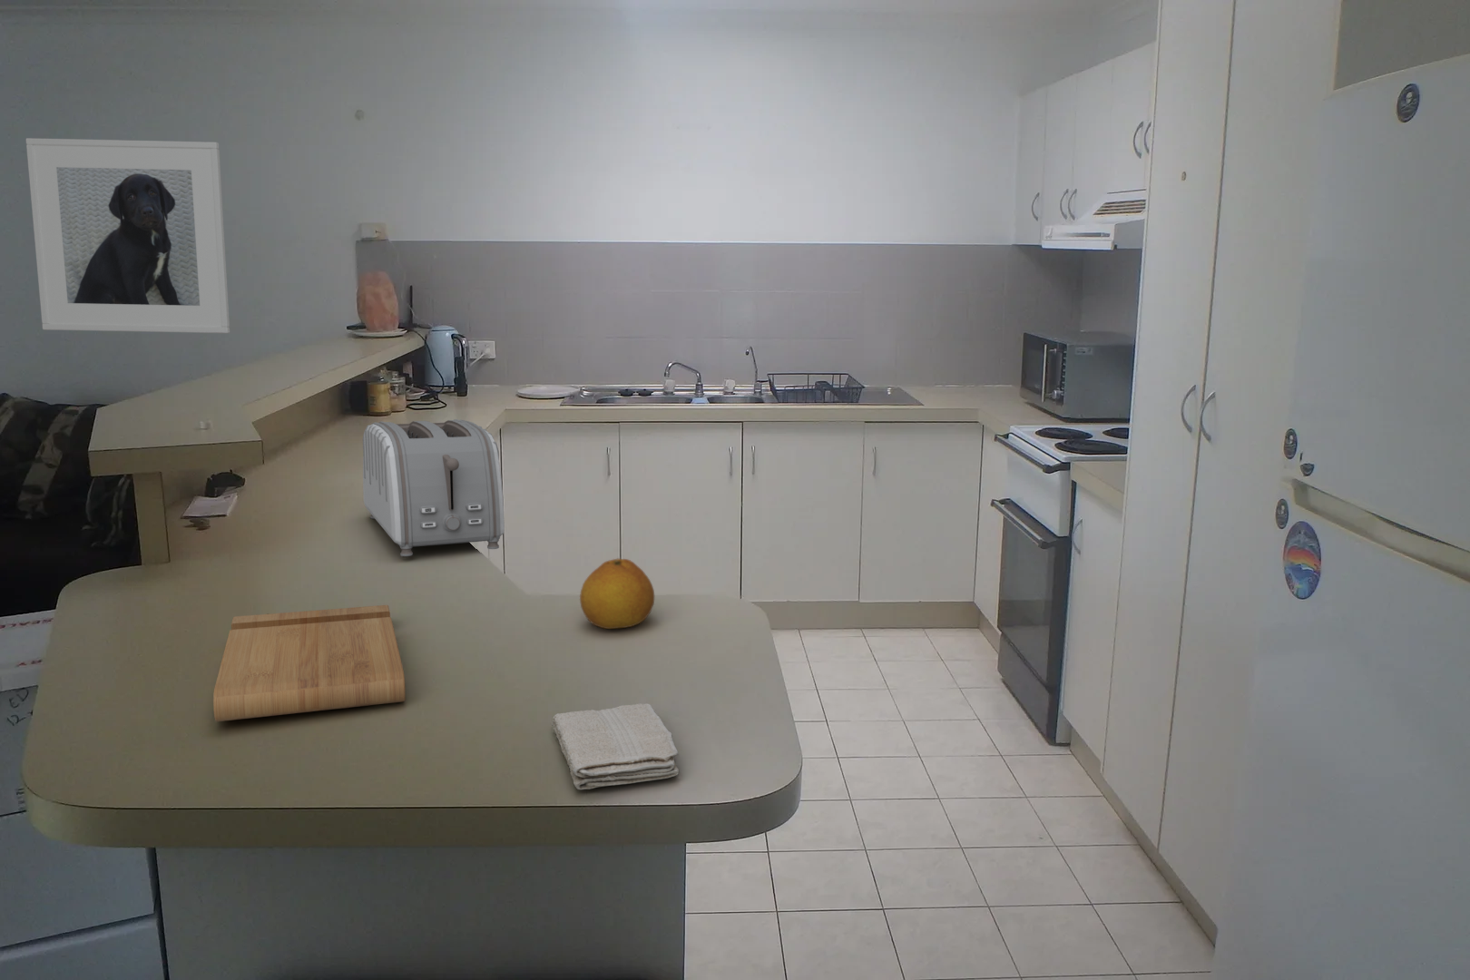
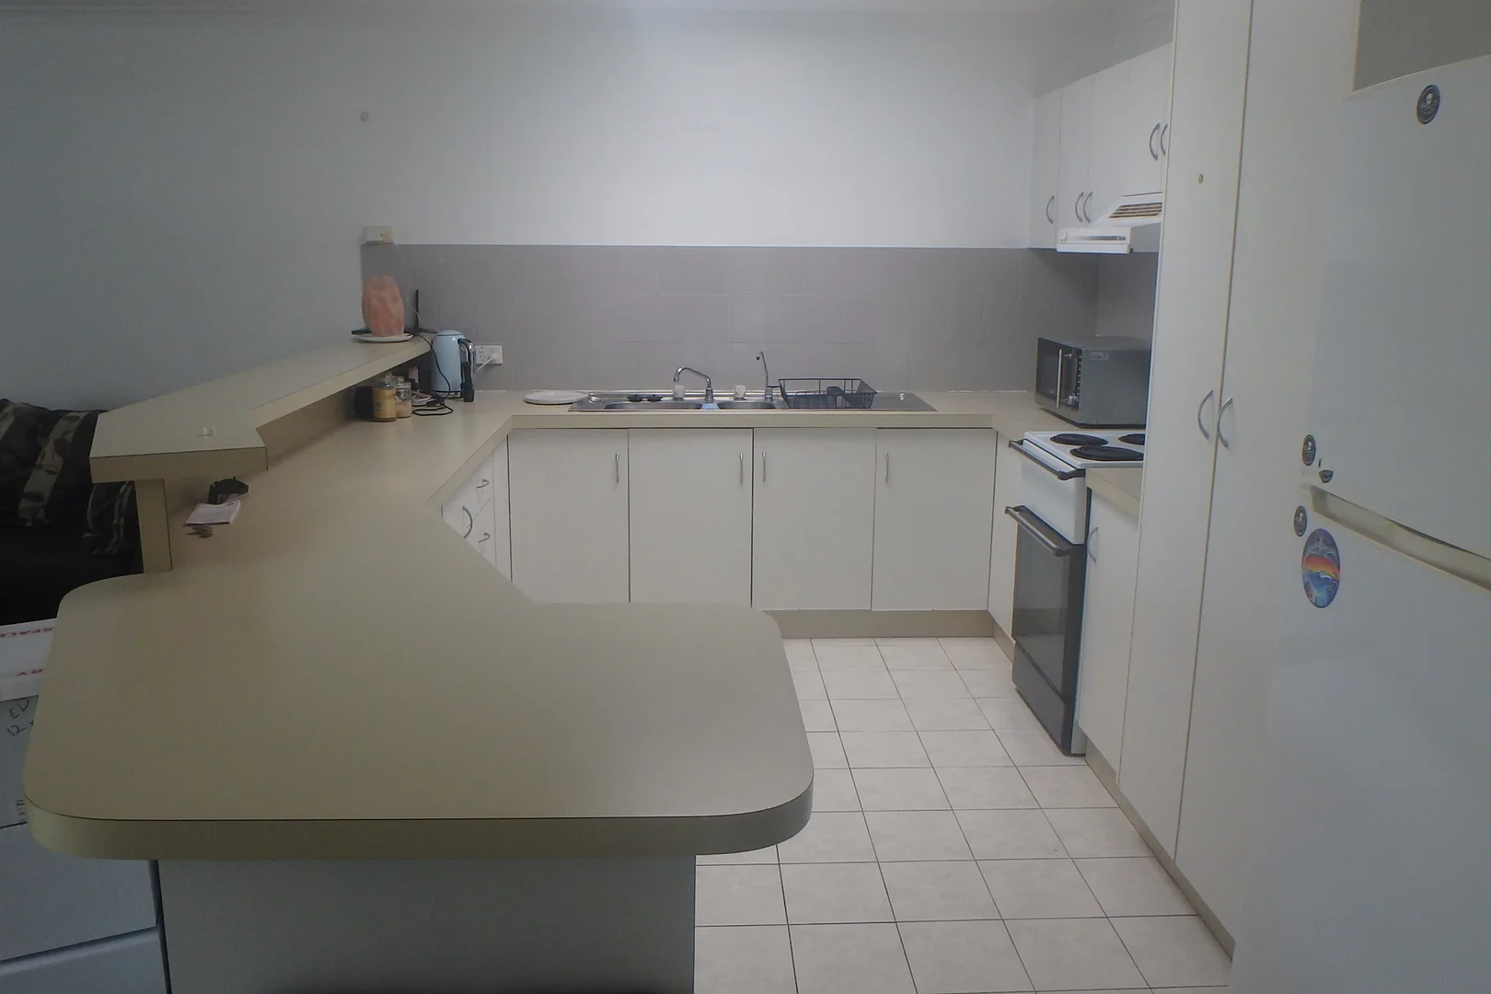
- toaster (430, 479)
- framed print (129, 237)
- fruit (617, 592)
- washcloth (614, 740)
- cutting board (312, 655)
